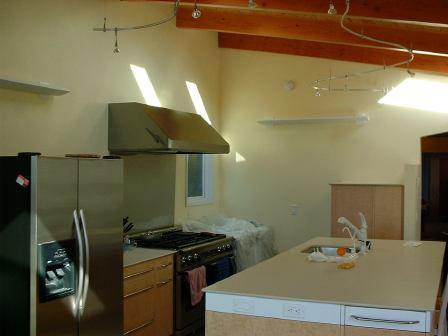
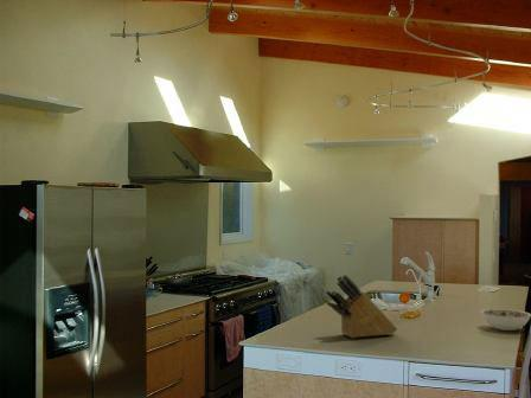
+ knife block (360, 303)
+ bowl (505, 317)
